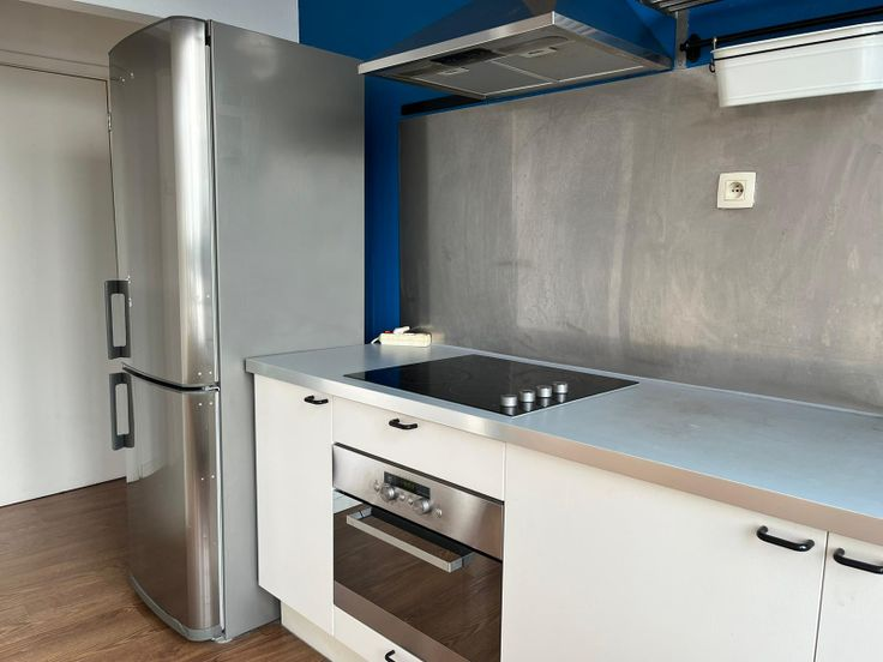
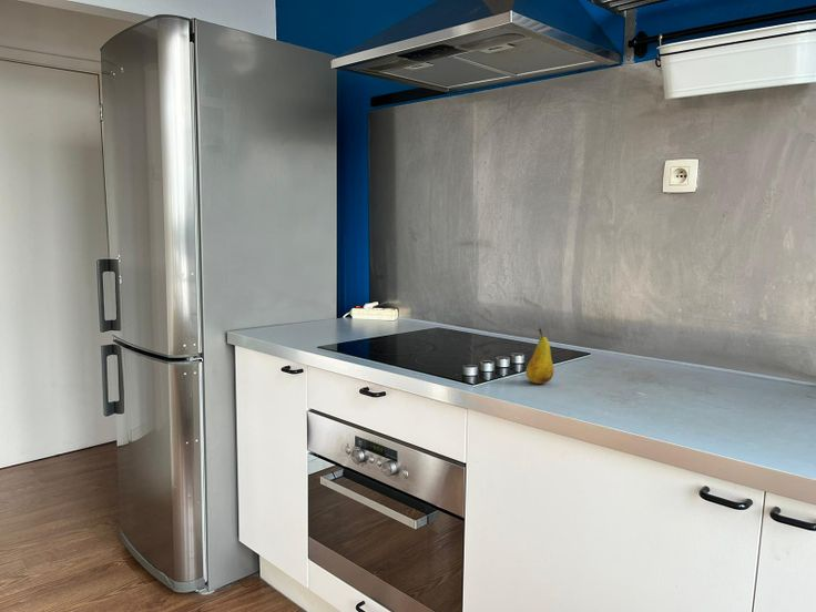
+ fruit (540, 355)
